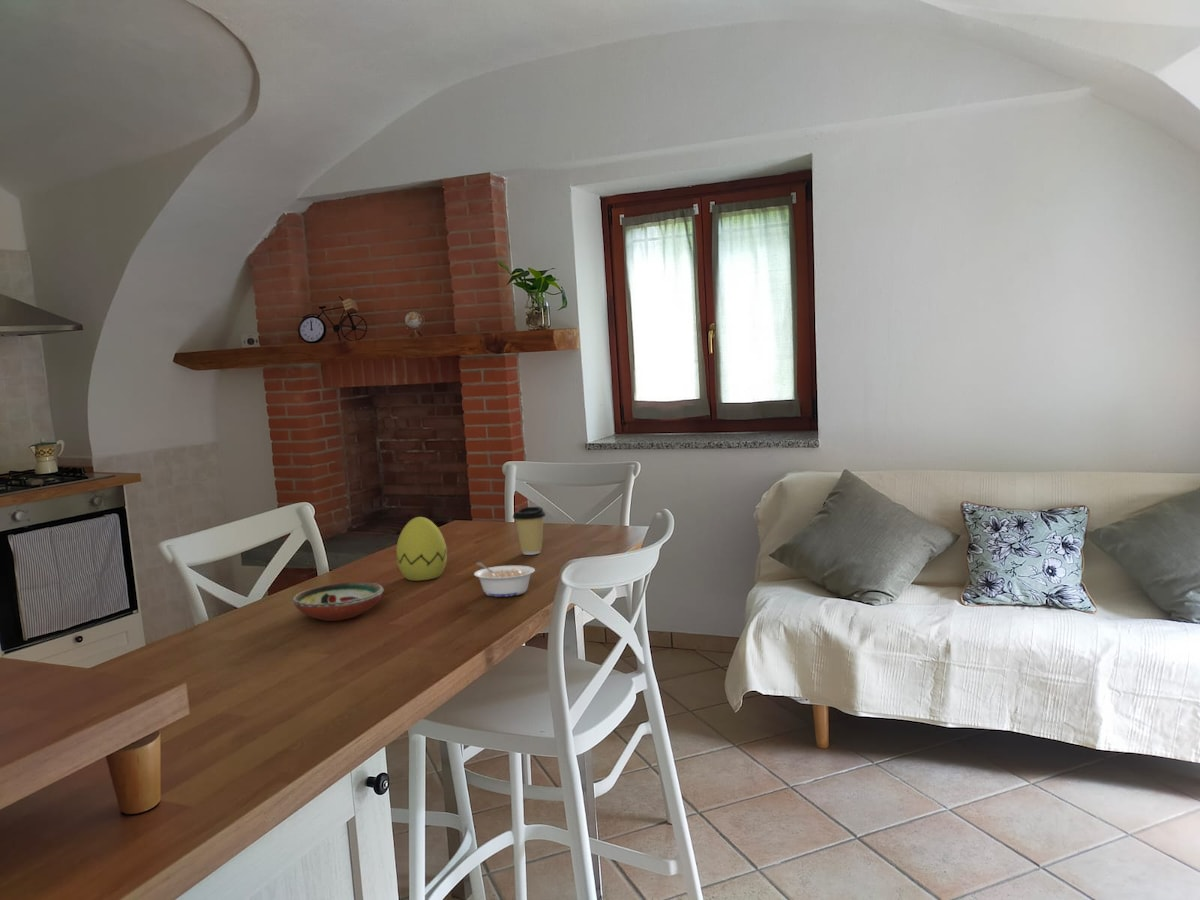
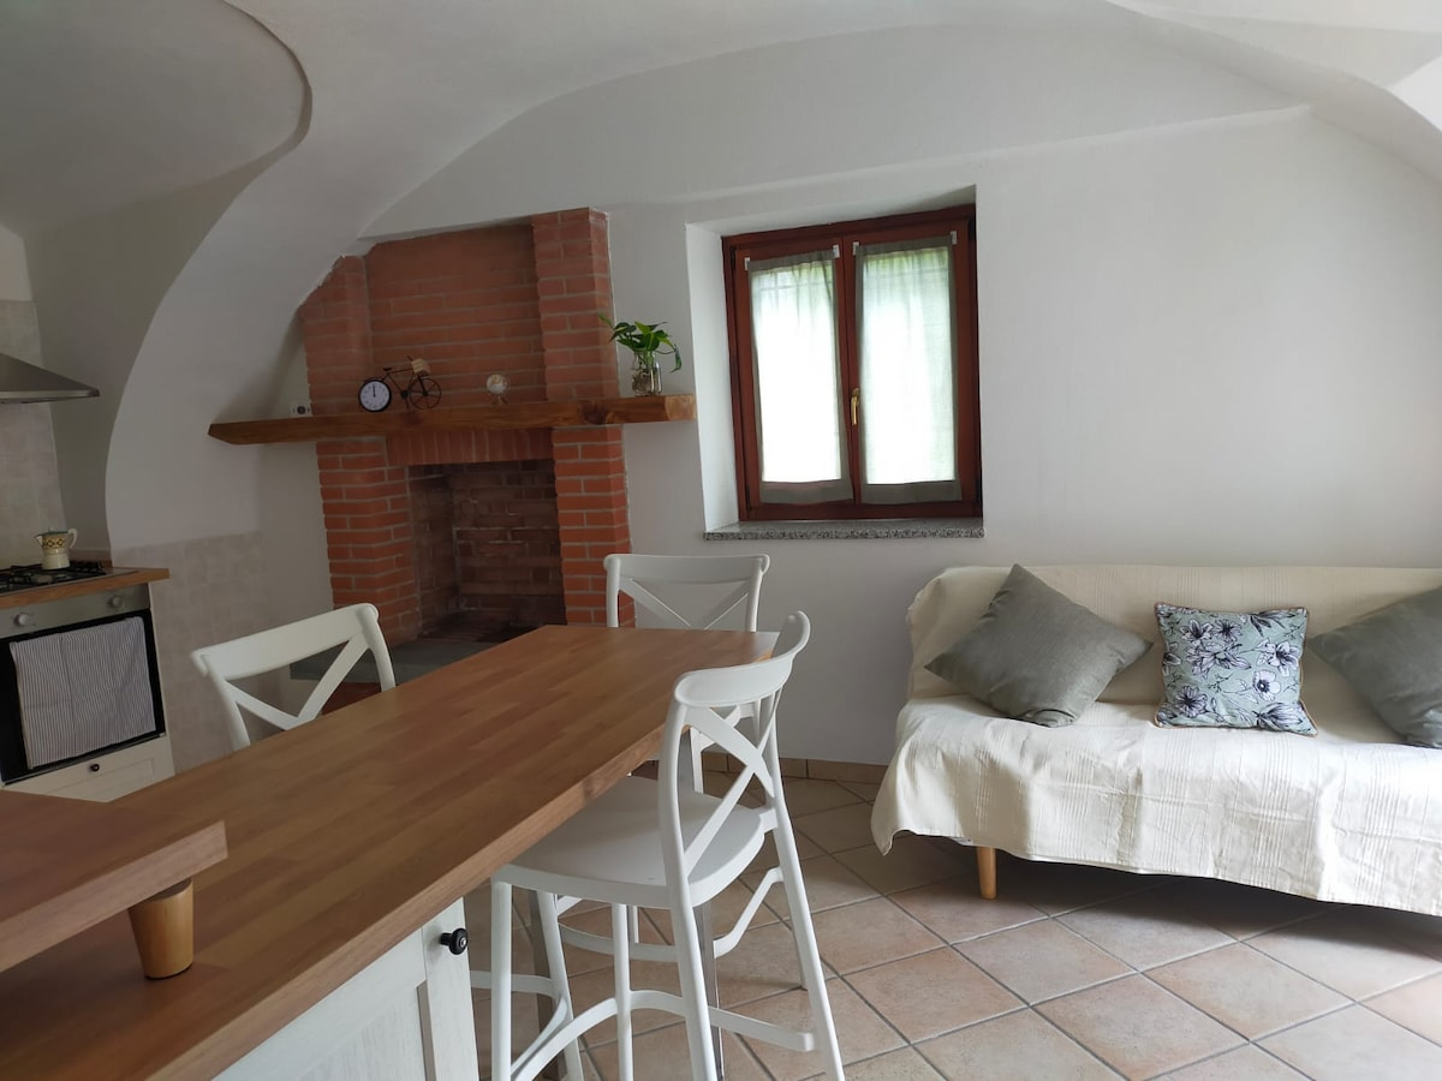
- decorative egg (421, 547)
- decorative bowl (339, 603)
- legume (502, 579)
- coffee cup (530, 530)
